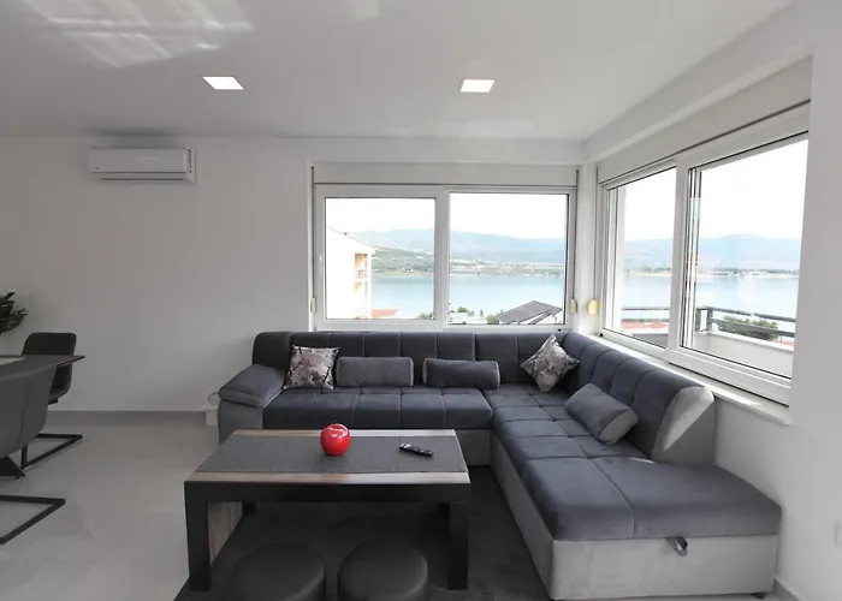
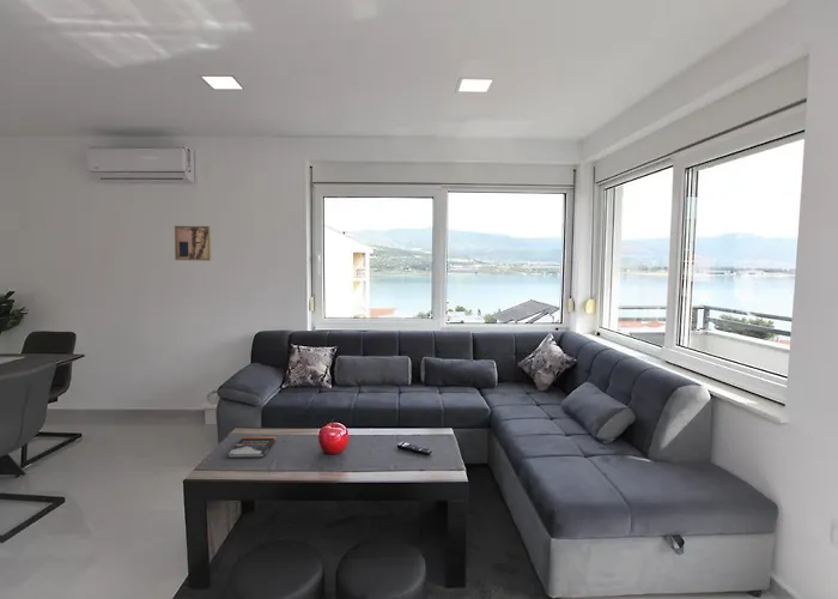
+ wall art (193, 243)
+ book (253, 446)
